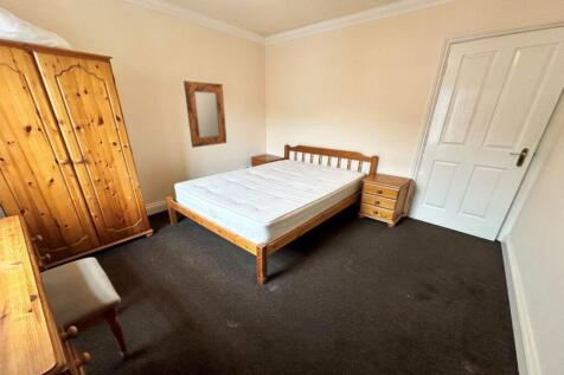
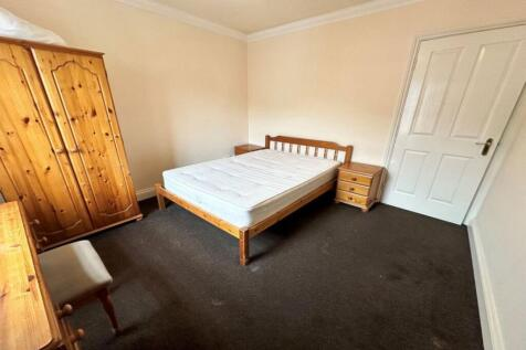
- home mirror (207, 115)
